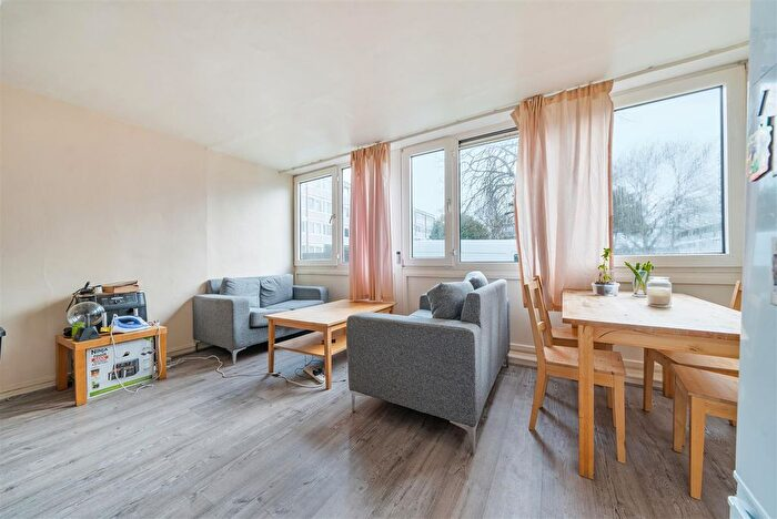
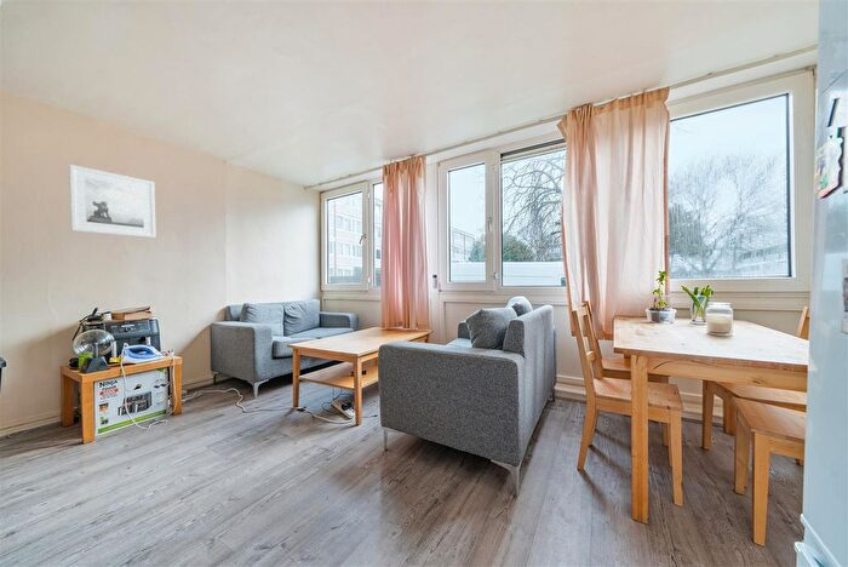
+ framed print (115, 204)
